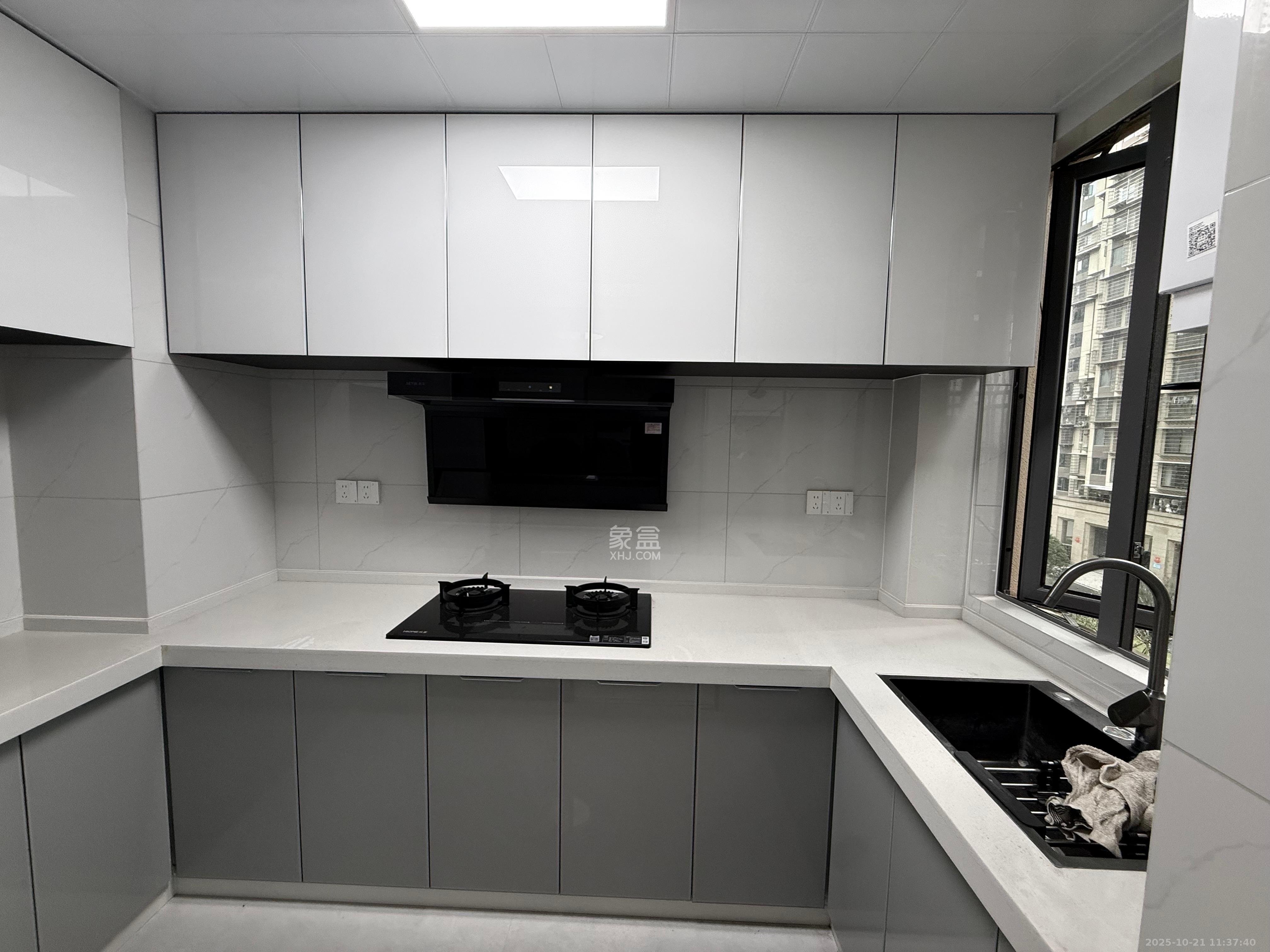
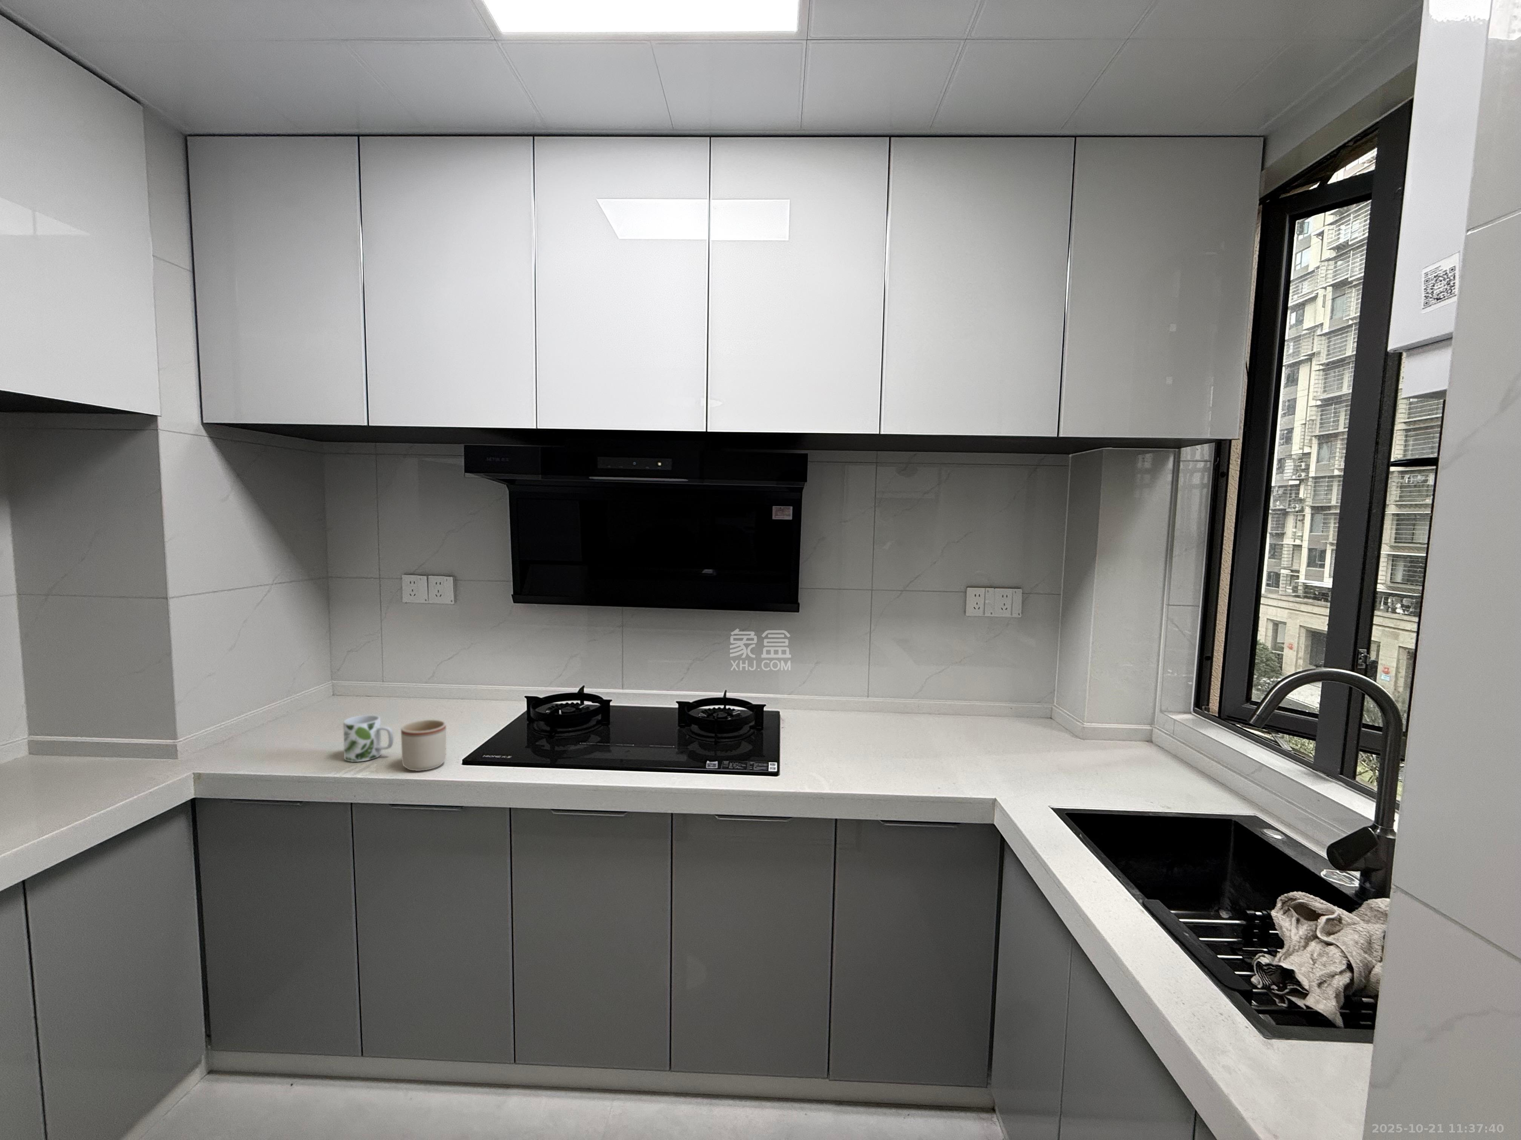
+ mug (428, 742)
+ mug (370, 738)
